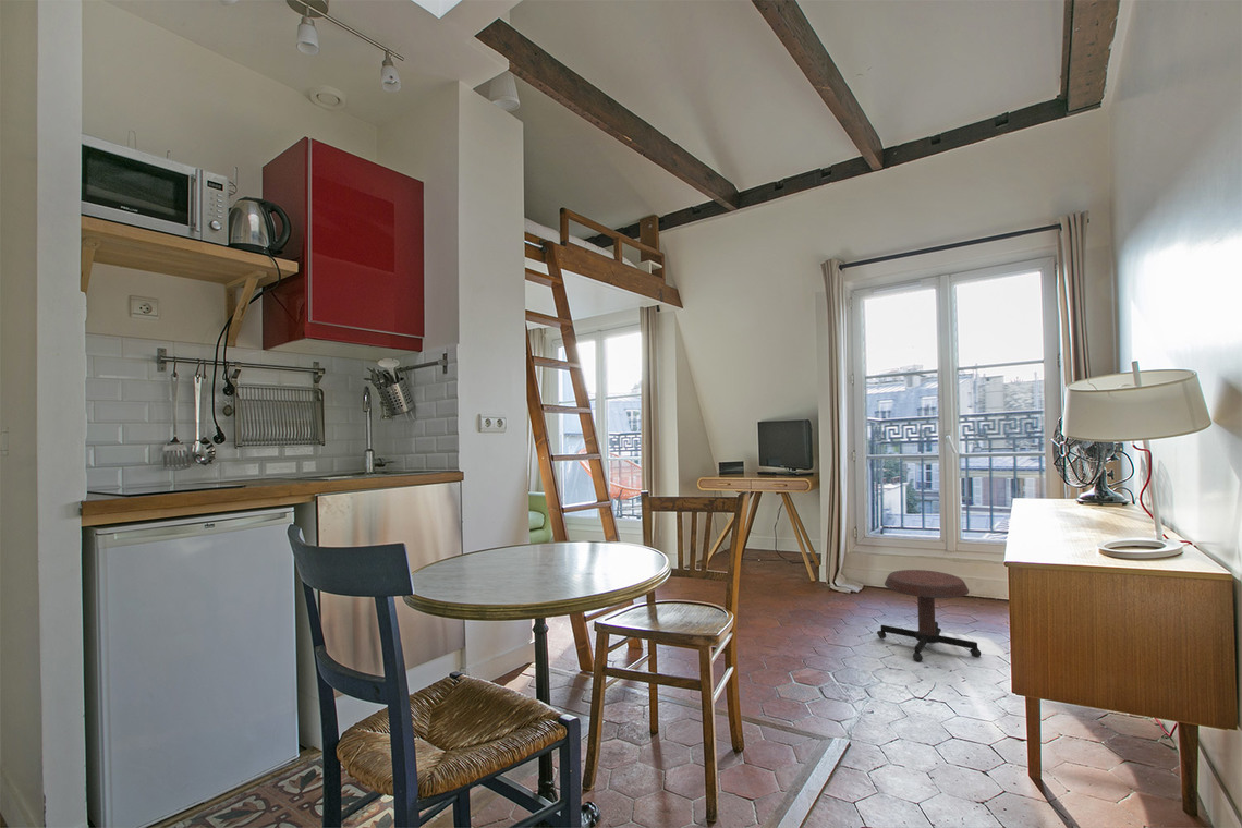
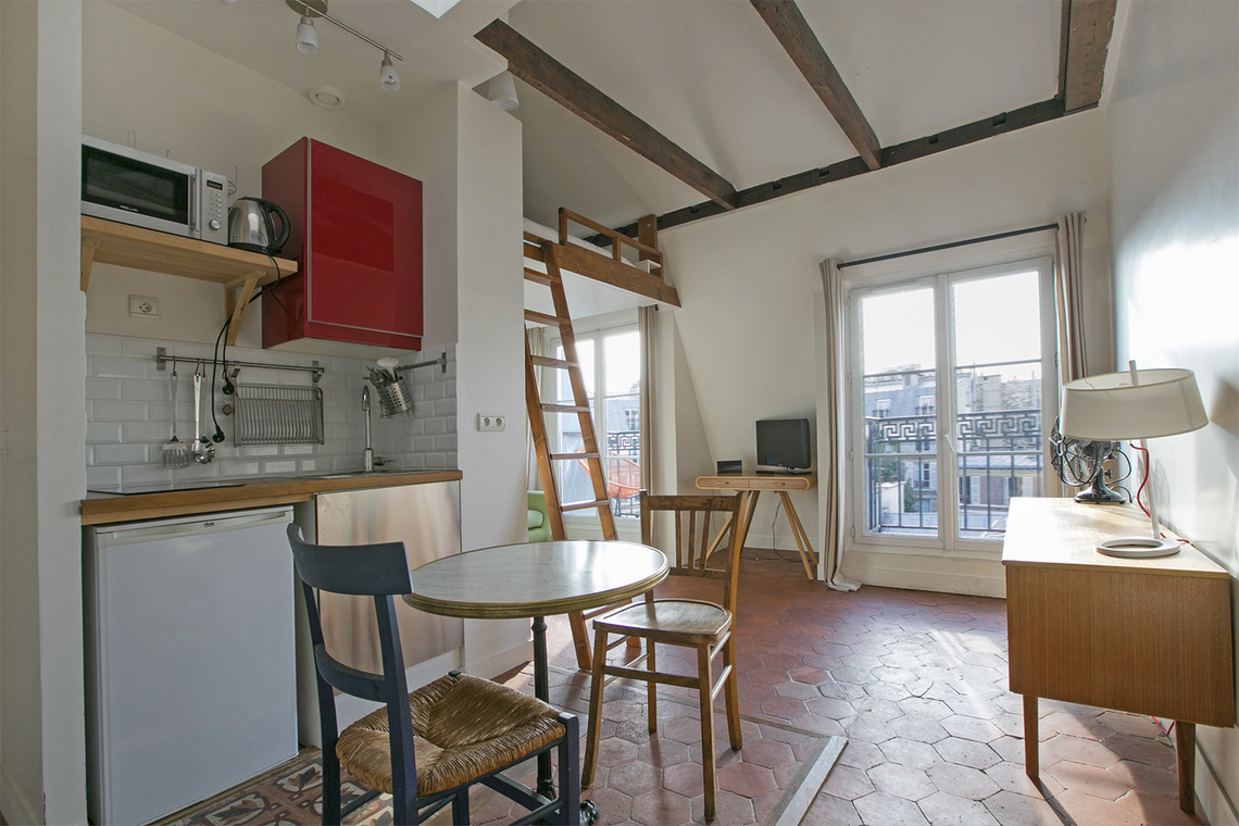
- stool (925, 611)
